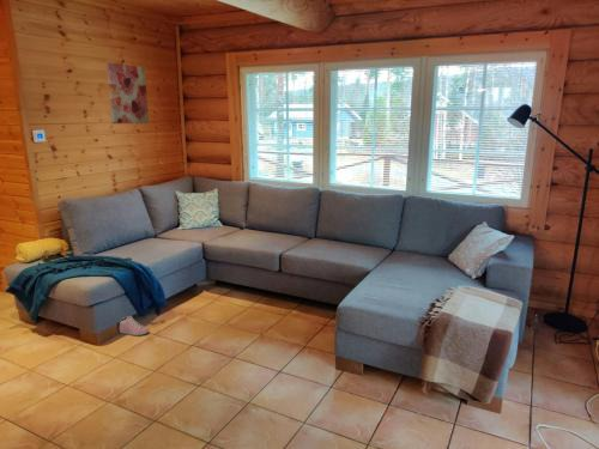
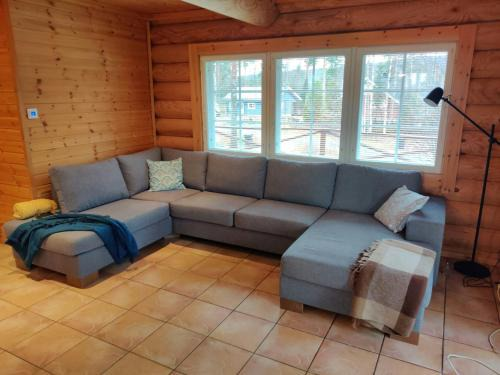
- wall art (128, 95)
- sneaker (133, 324)
